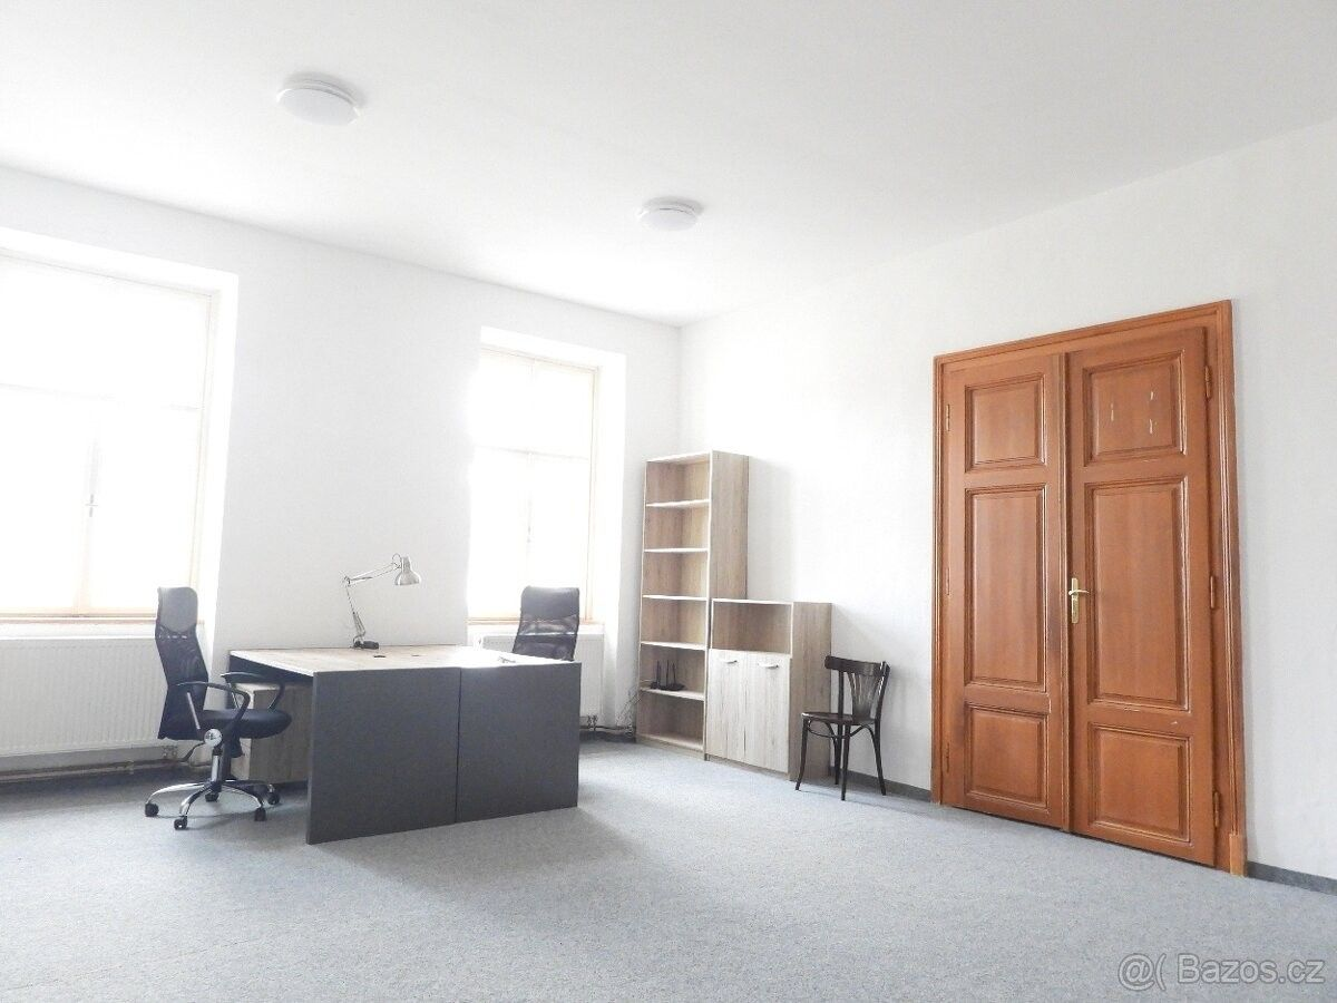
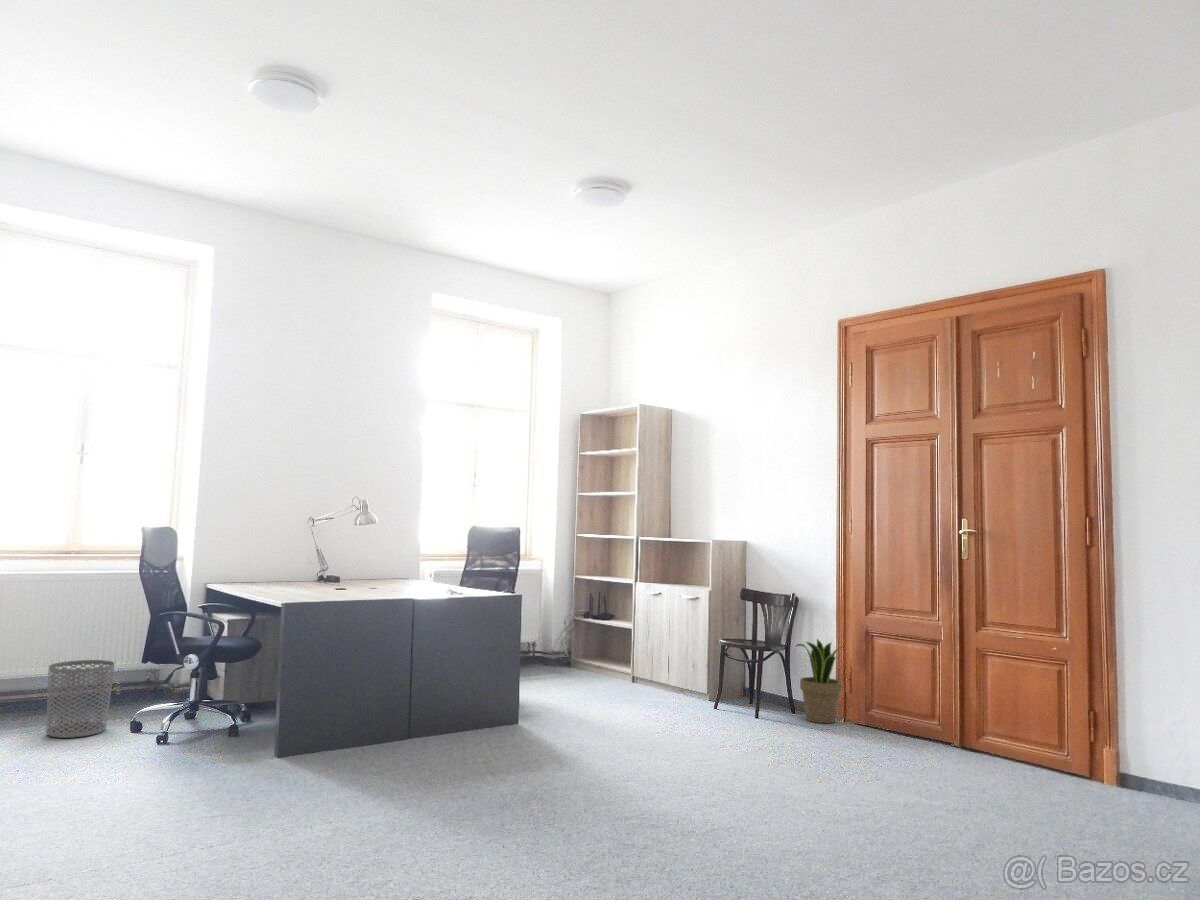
+ waste bin (79, 698)
+ potted plant (820, 679)
